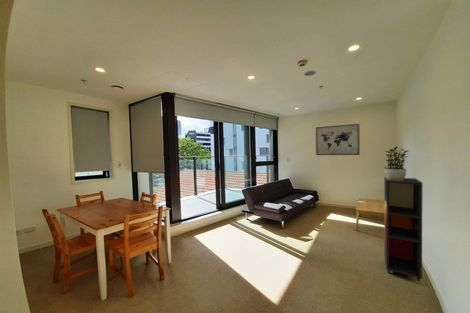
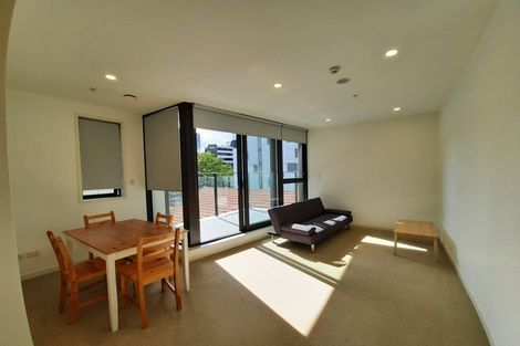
- potted plant (396, 163)
- wall art (336, 140)
- shelving unit (401, 224)
